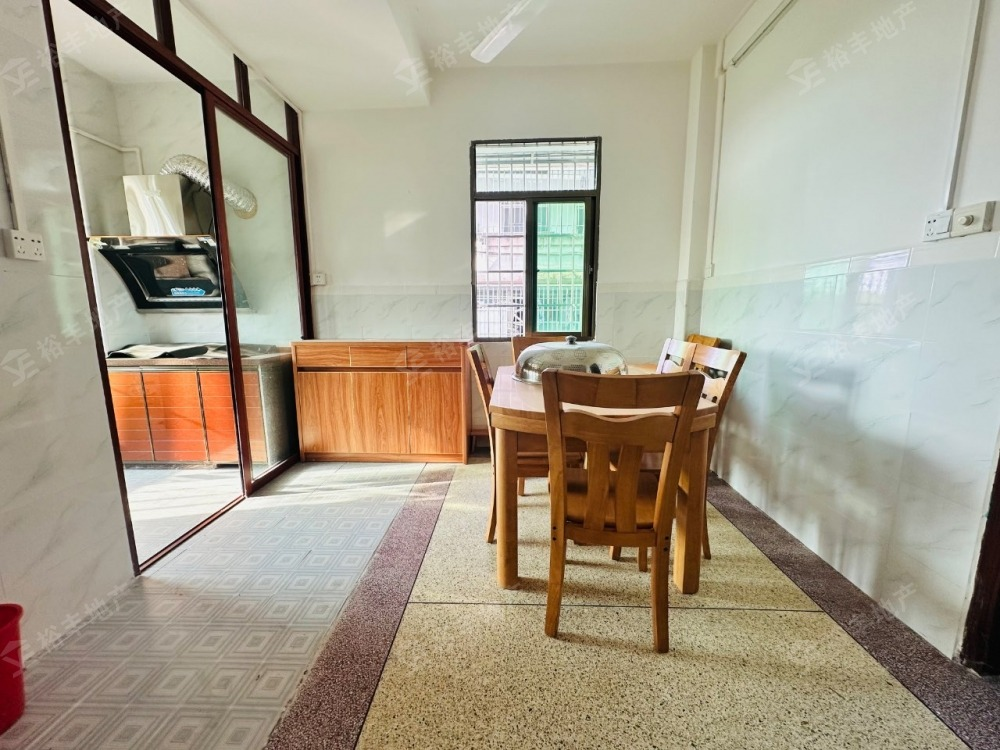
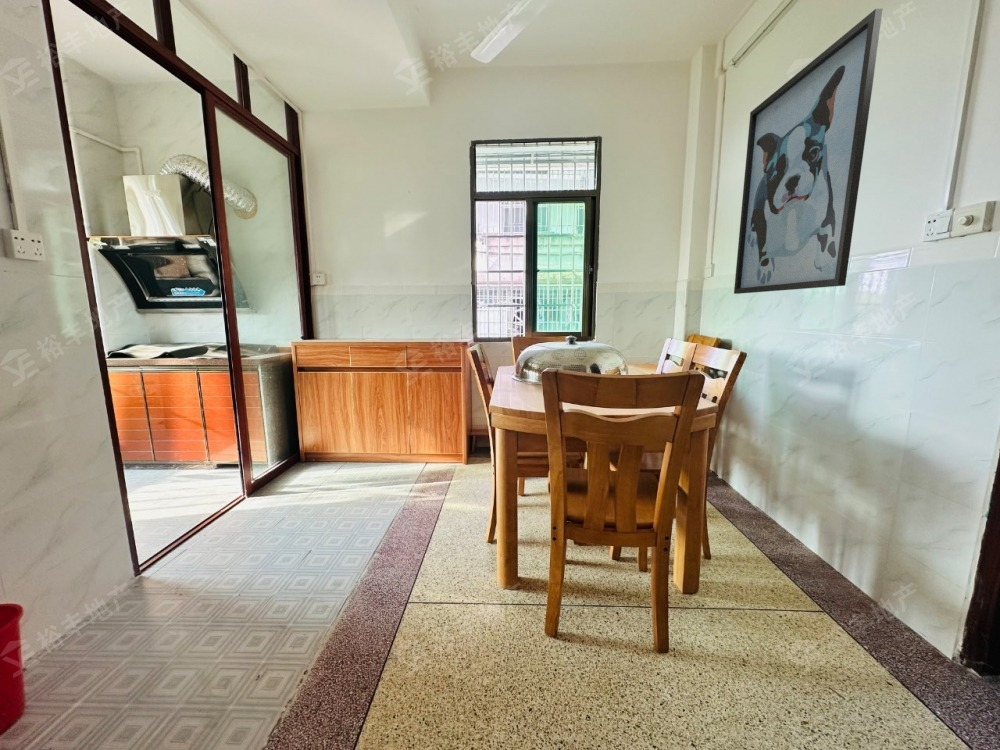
+ wall art (790, 185)
